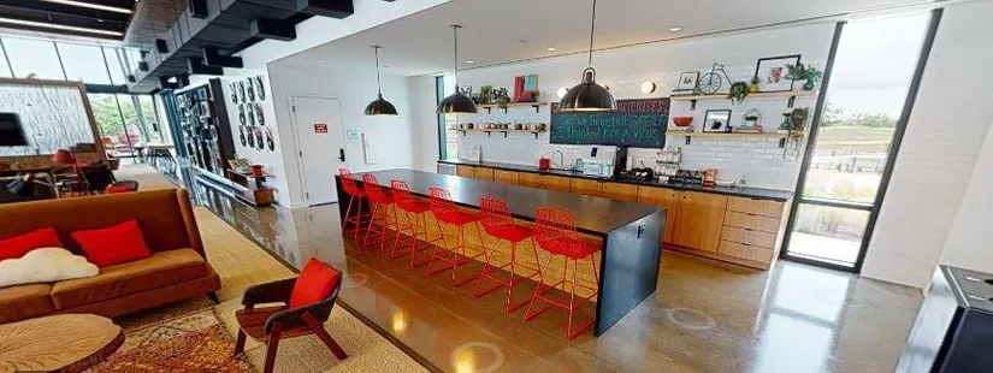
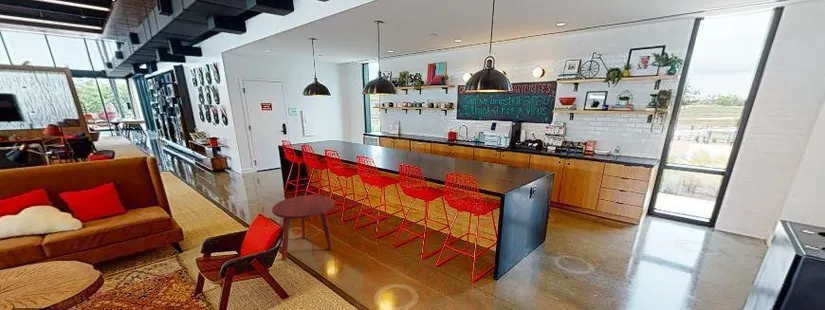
+ side table (304, 226)
